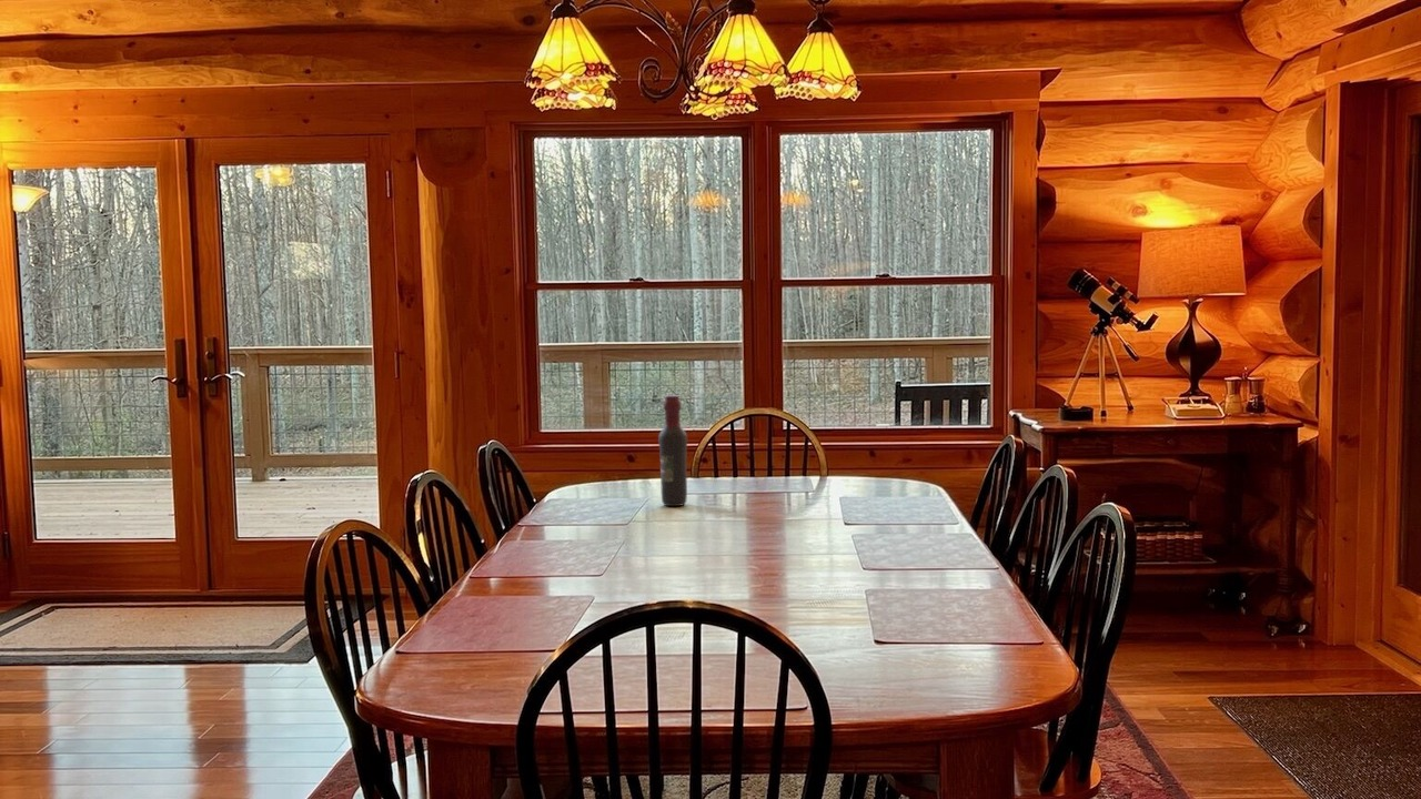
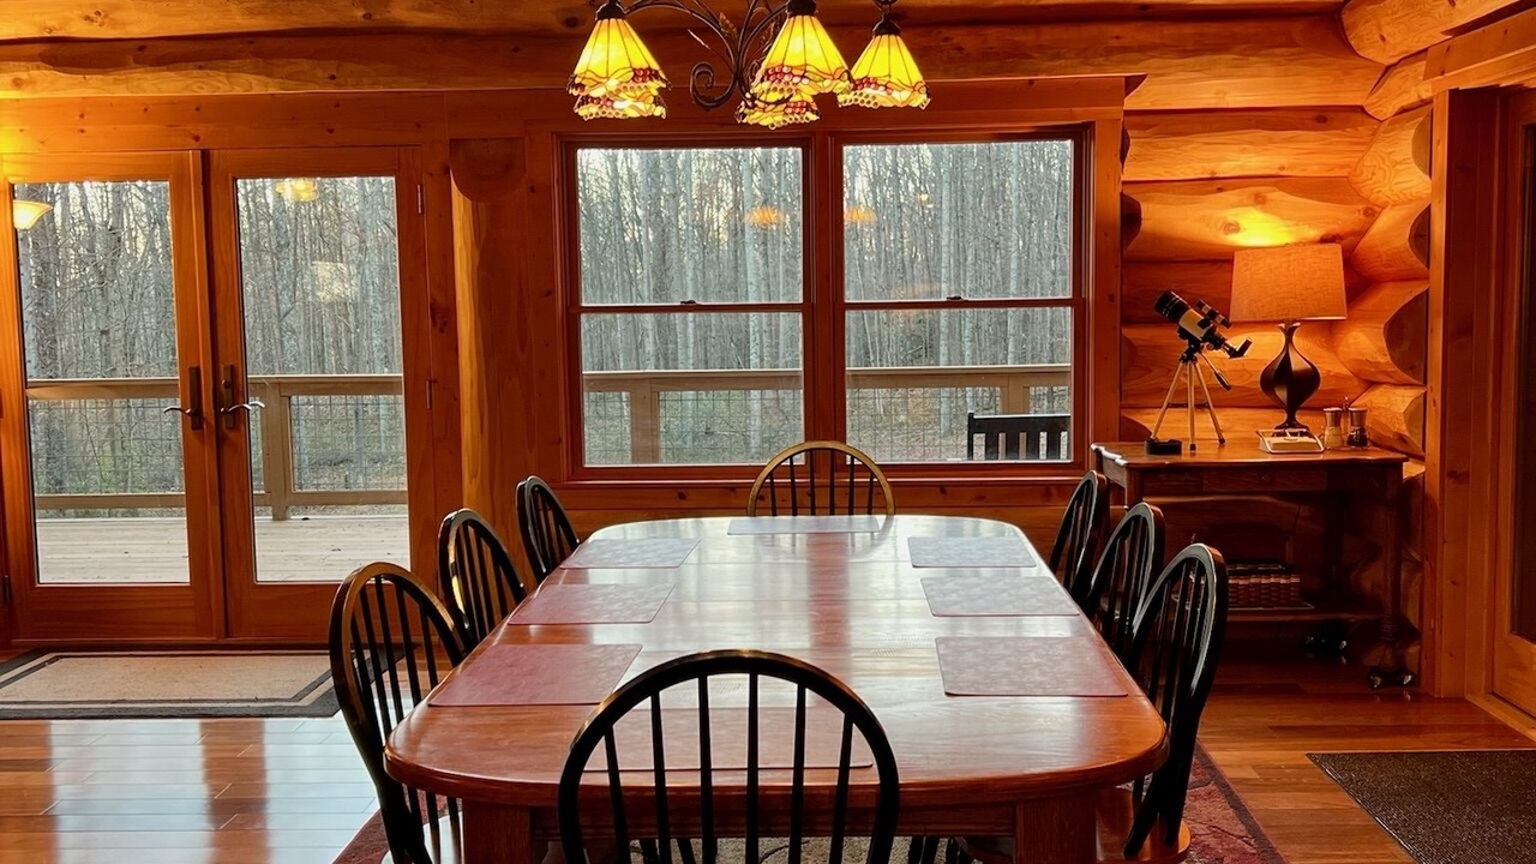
- wine bottle (673, 449)
